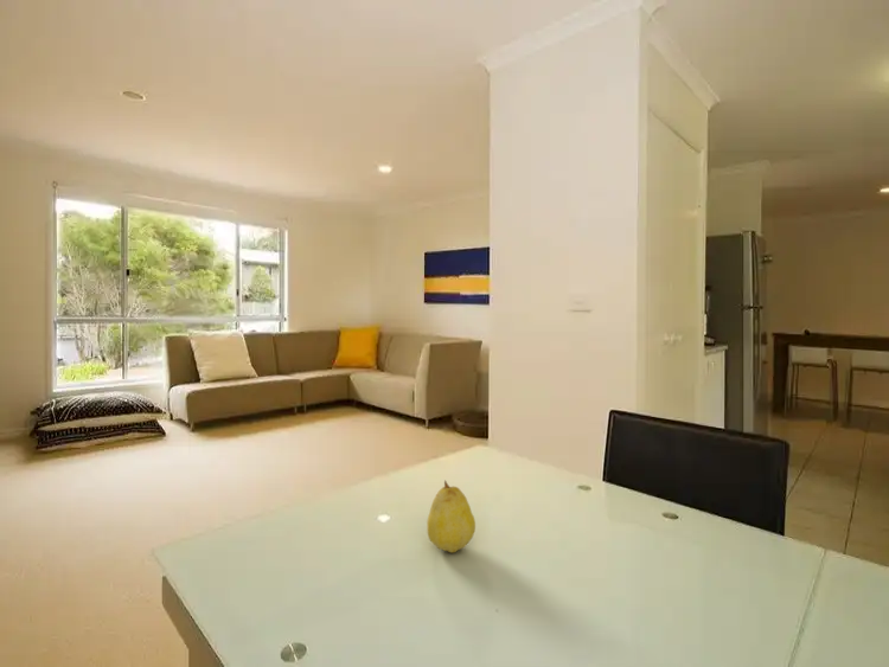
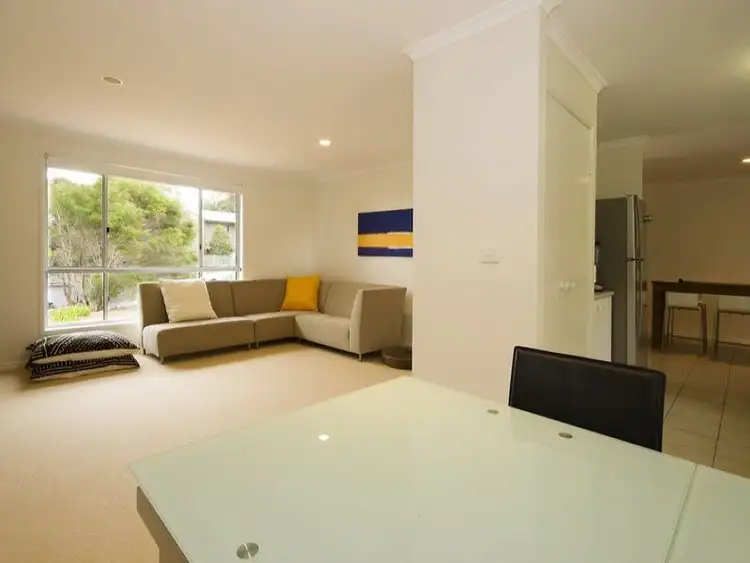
- fruit (450, 514)
